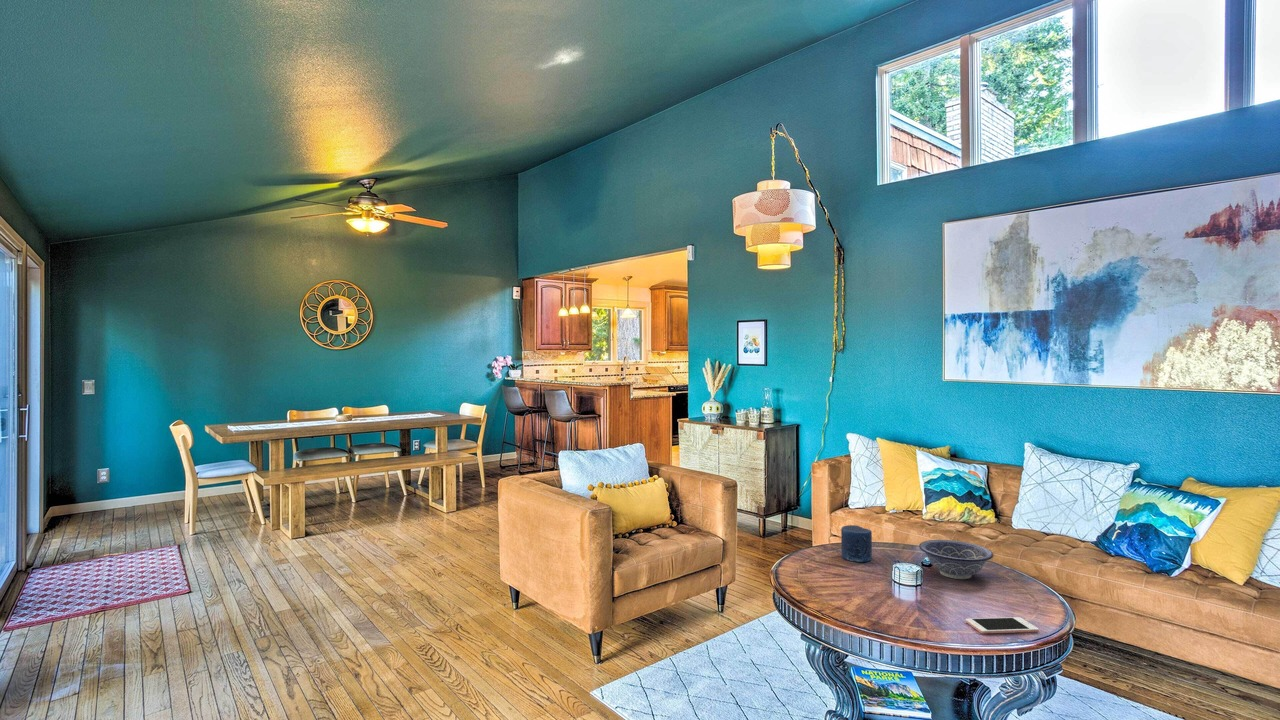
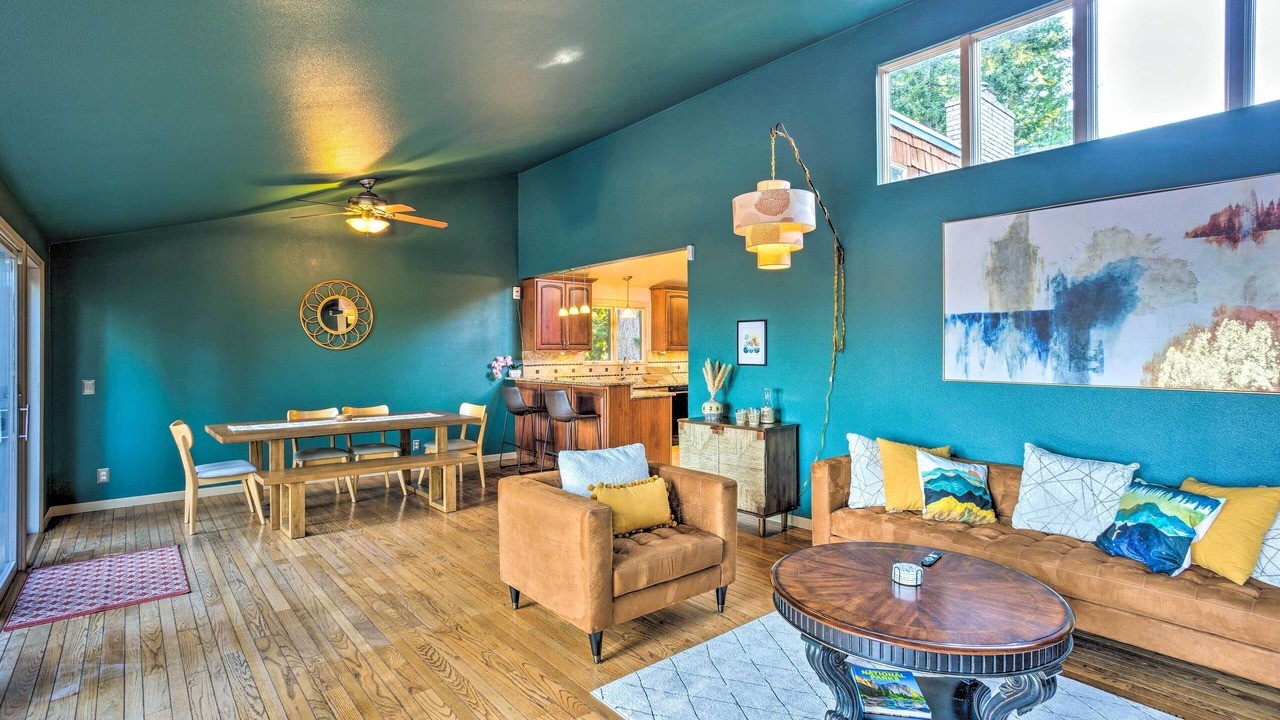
- candle (856, 543)
- decorative bowl (955, 561)
- cell phone (1001, 625)
